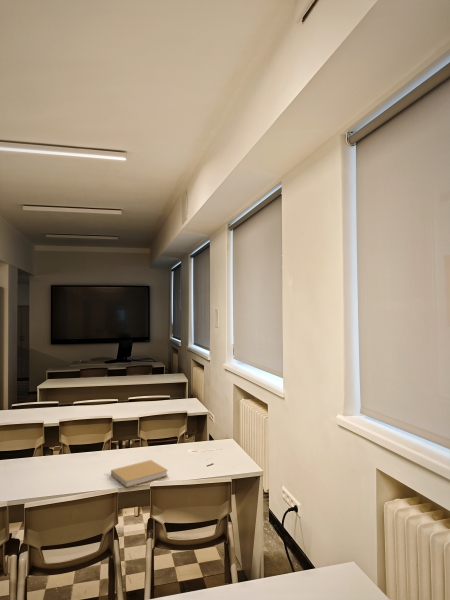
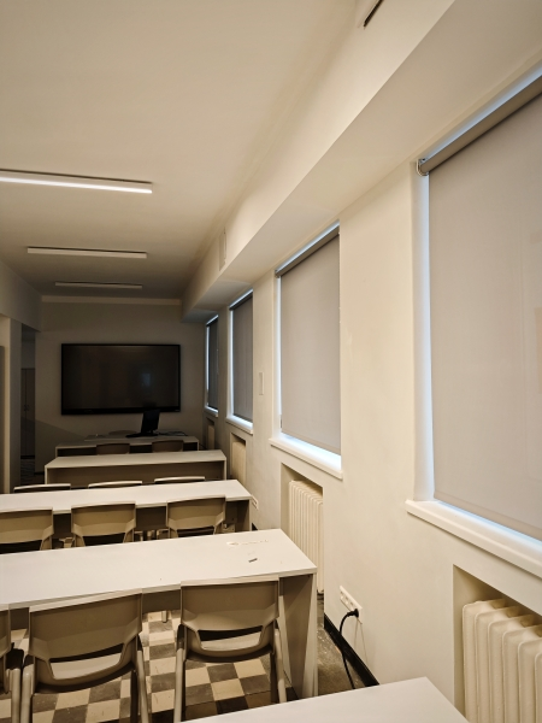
- book (139, 472)
